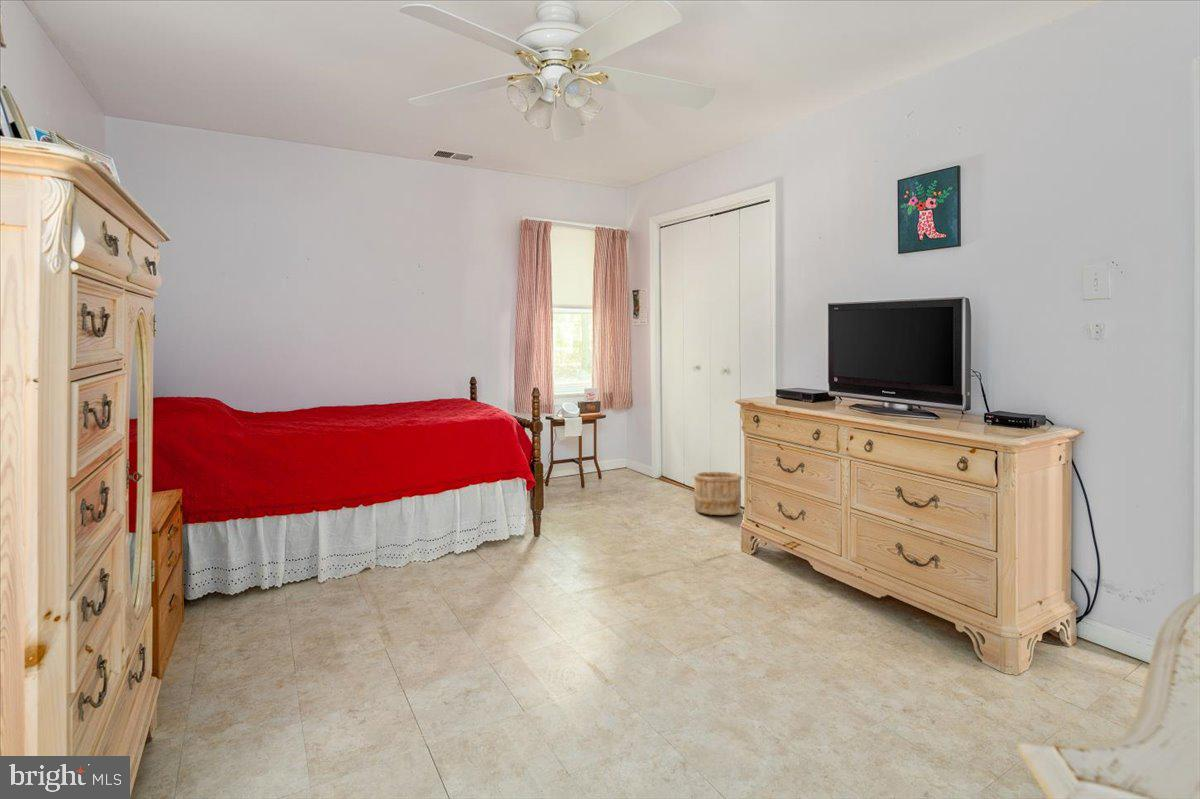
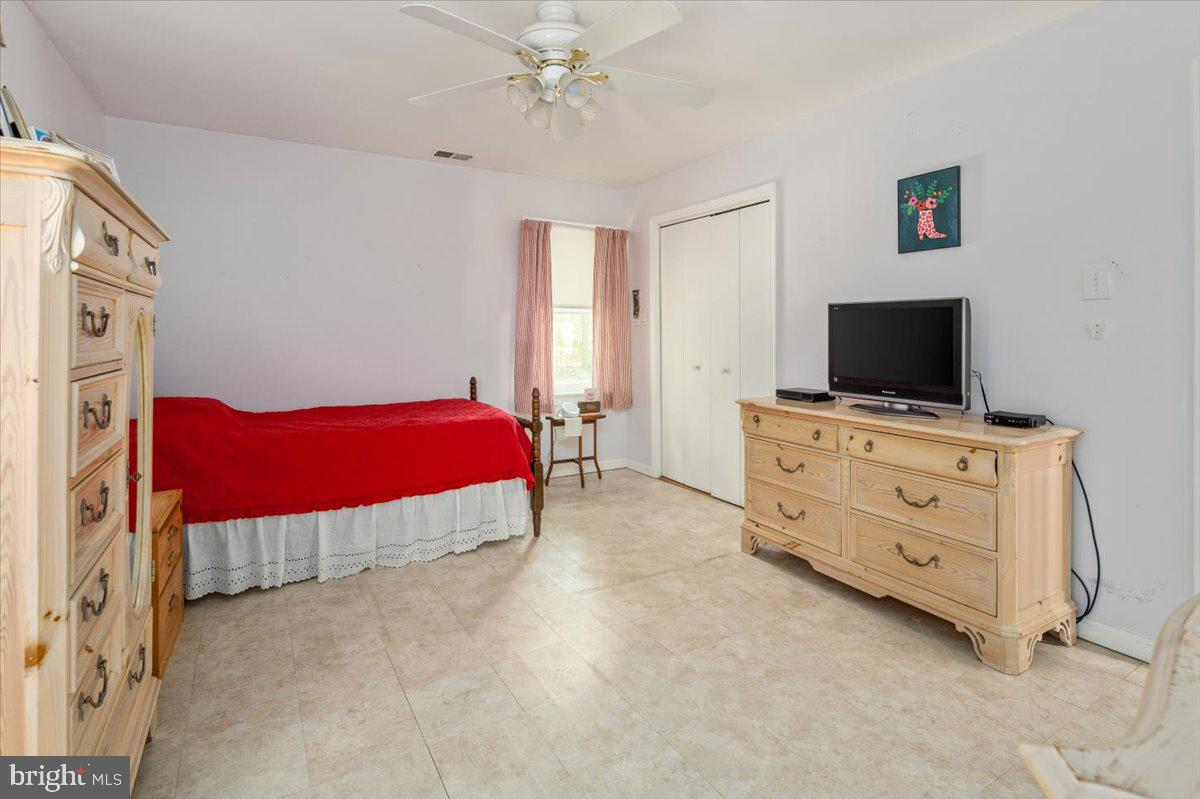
- wooden bucket (717, 493)
